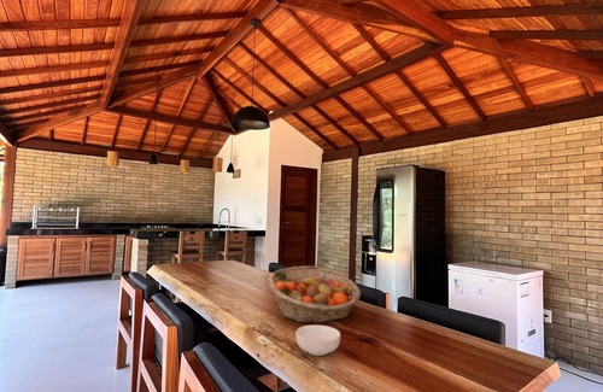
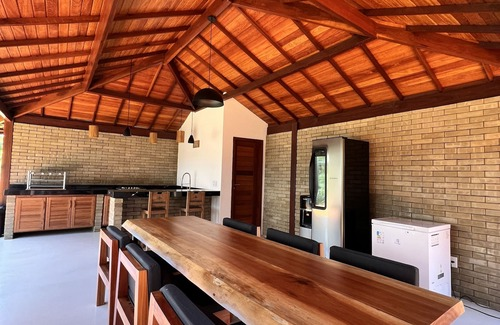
- fruit basket (314, 292)
- cereal bowl (317, 341)
